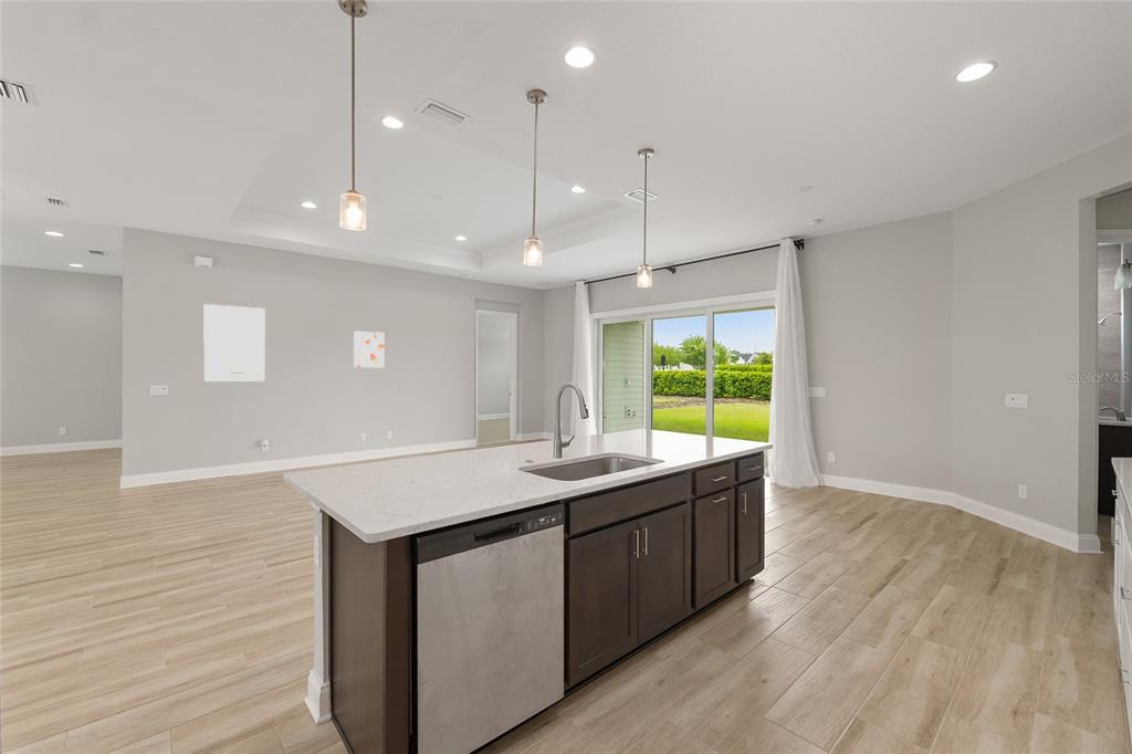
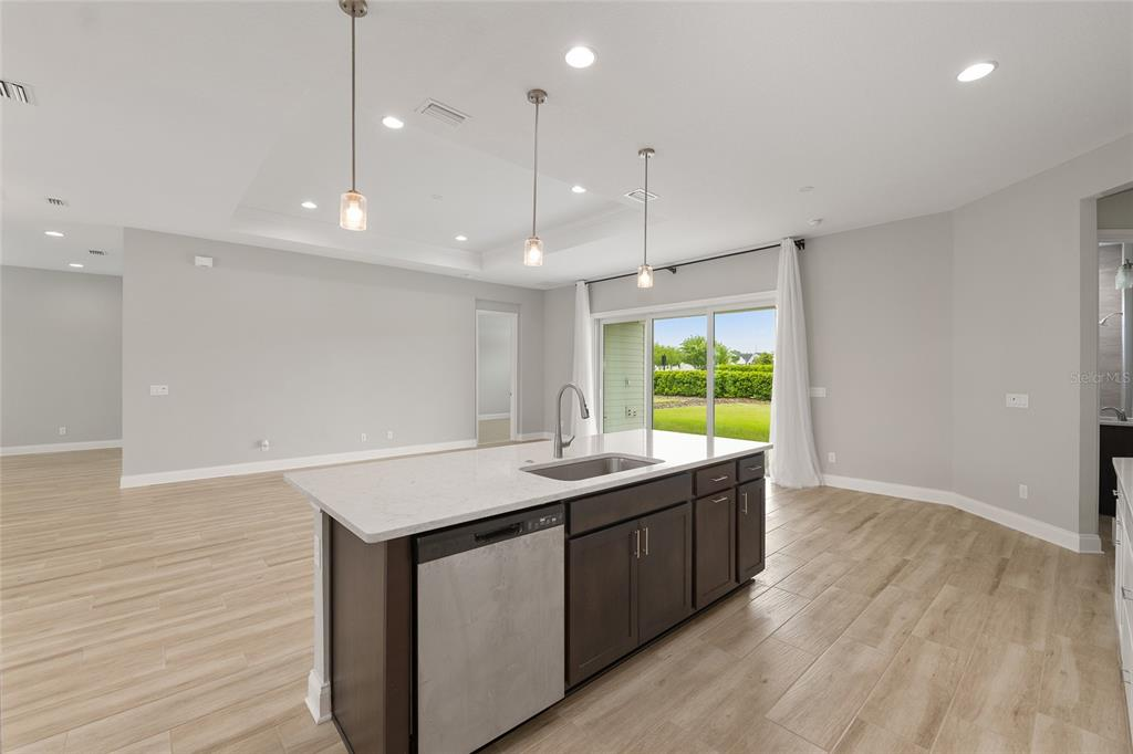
- wall art (368, 349)
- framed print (234, 344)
